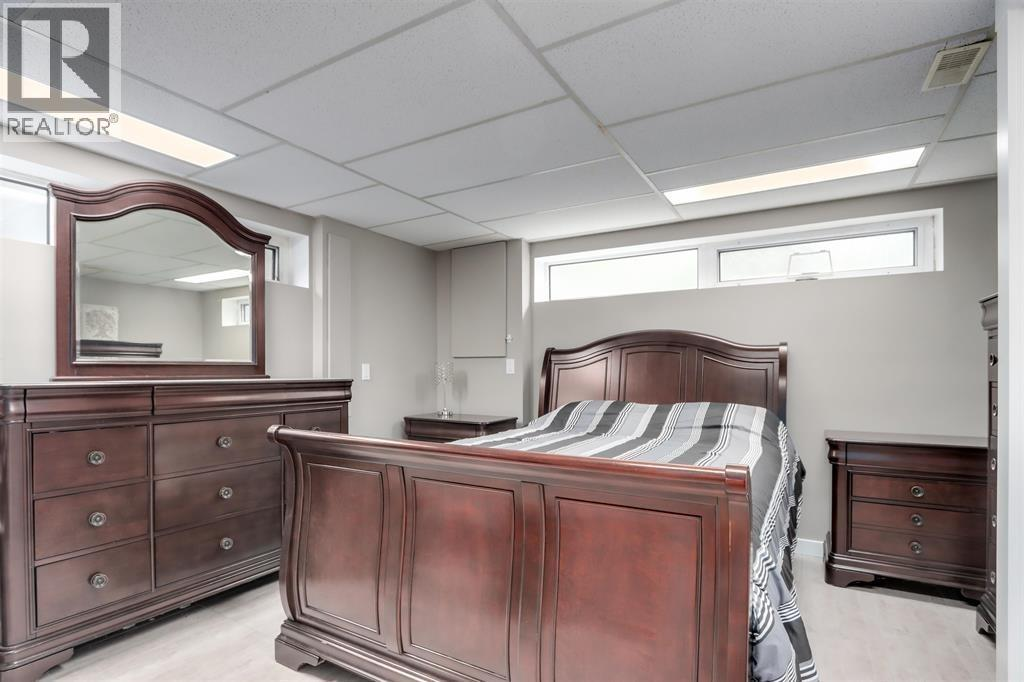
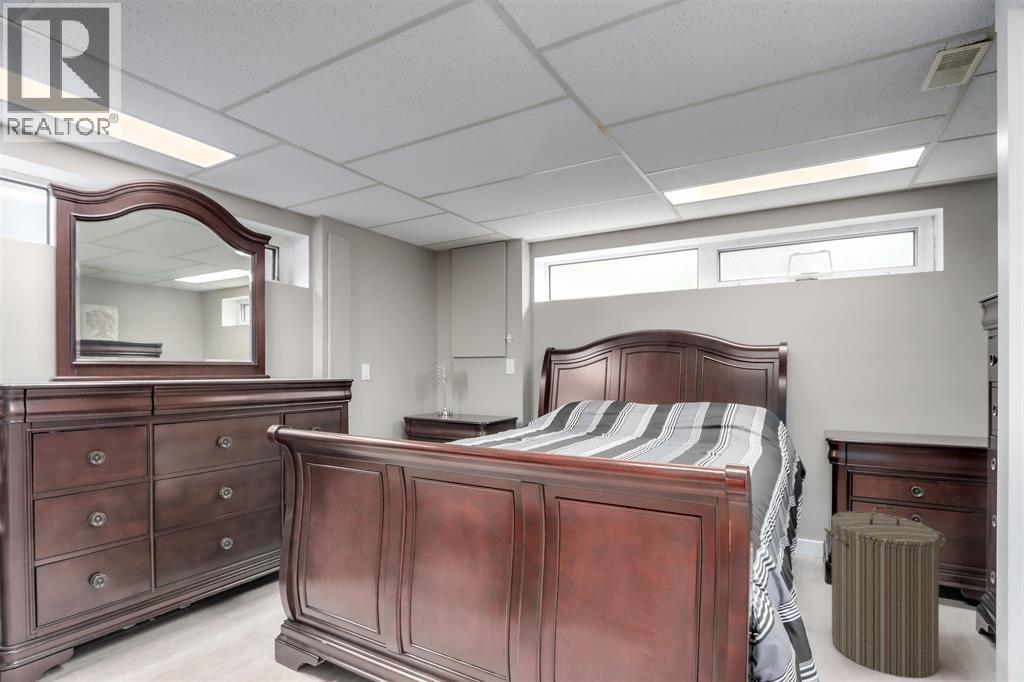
+ laundry hamper (882, 578)
